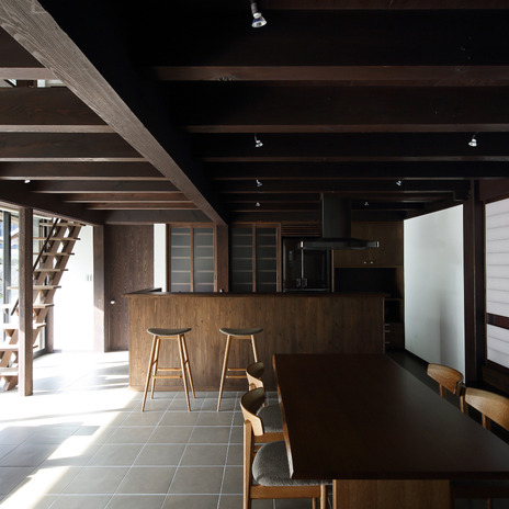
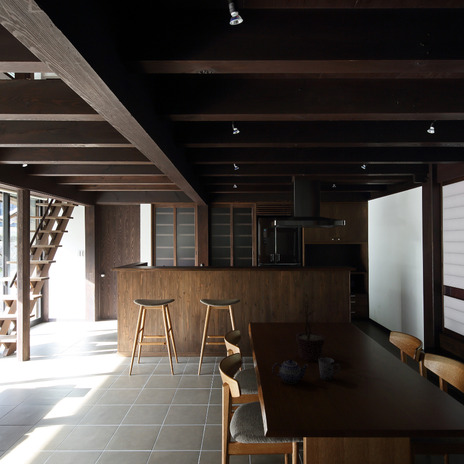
+ potted plant (310, 328)
+ cup (329, 369)
+ teapot (290, 370)
